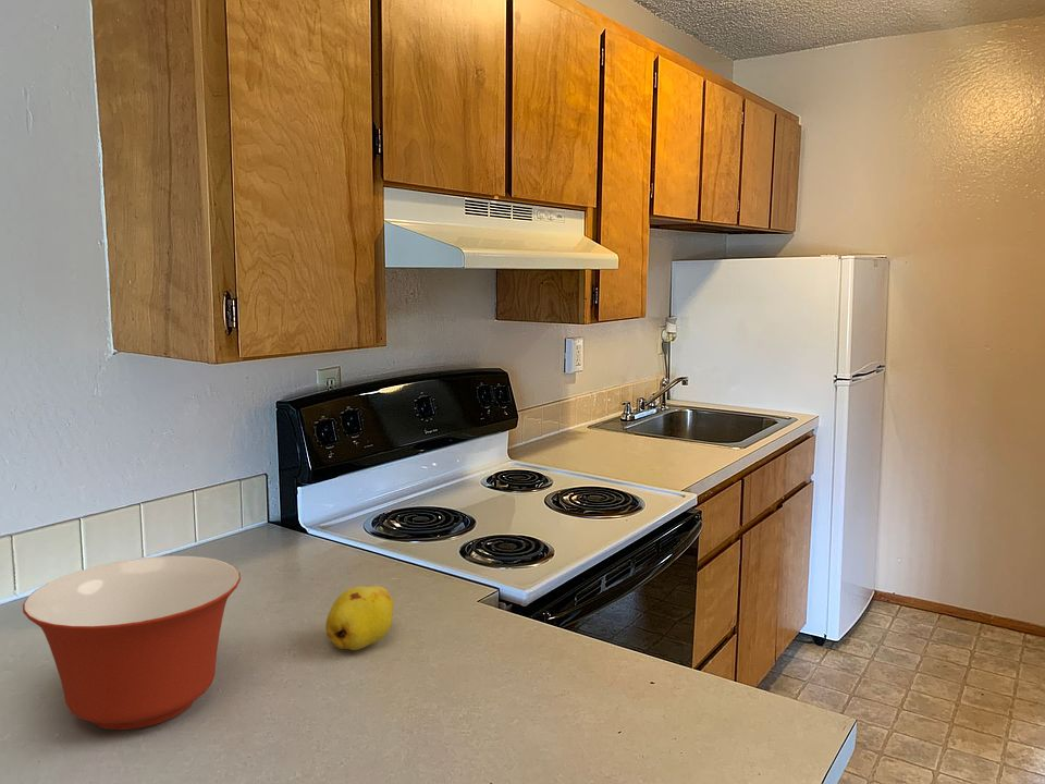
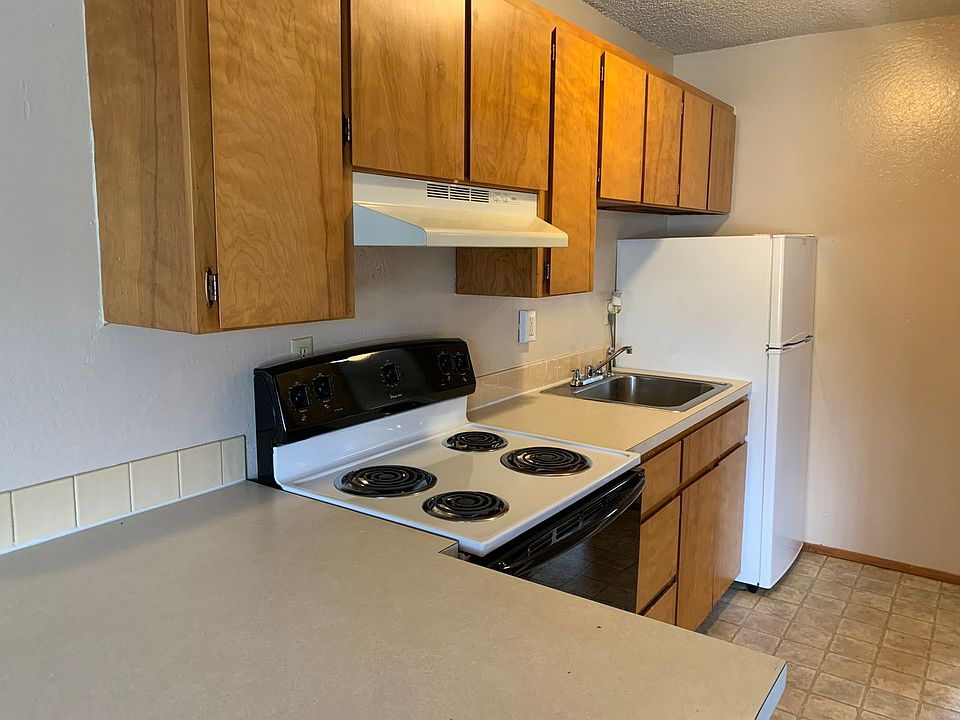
- fruit (362, 614)
- mixing bowl (140, 646)
